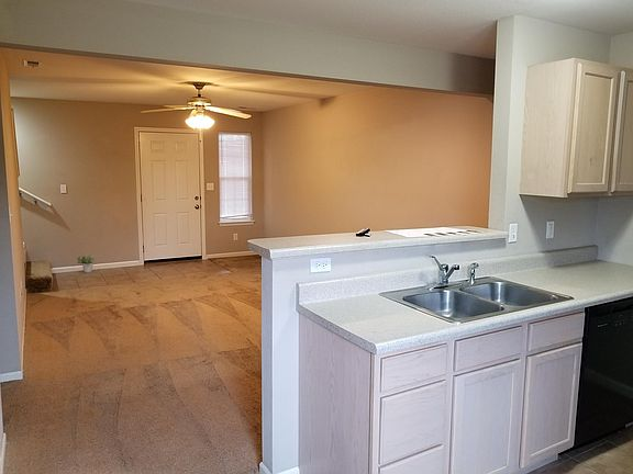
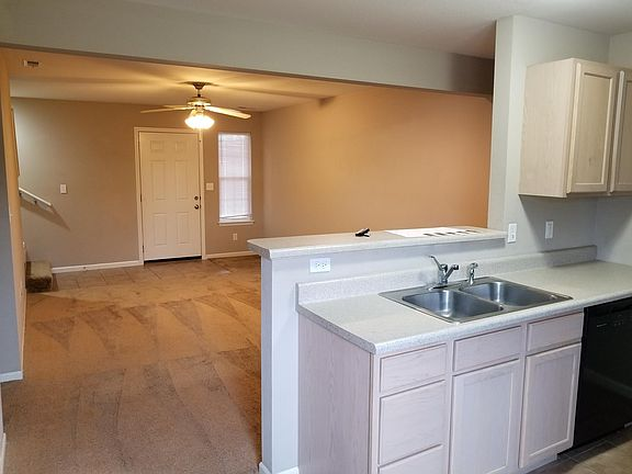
- potted plant (85, 263)
